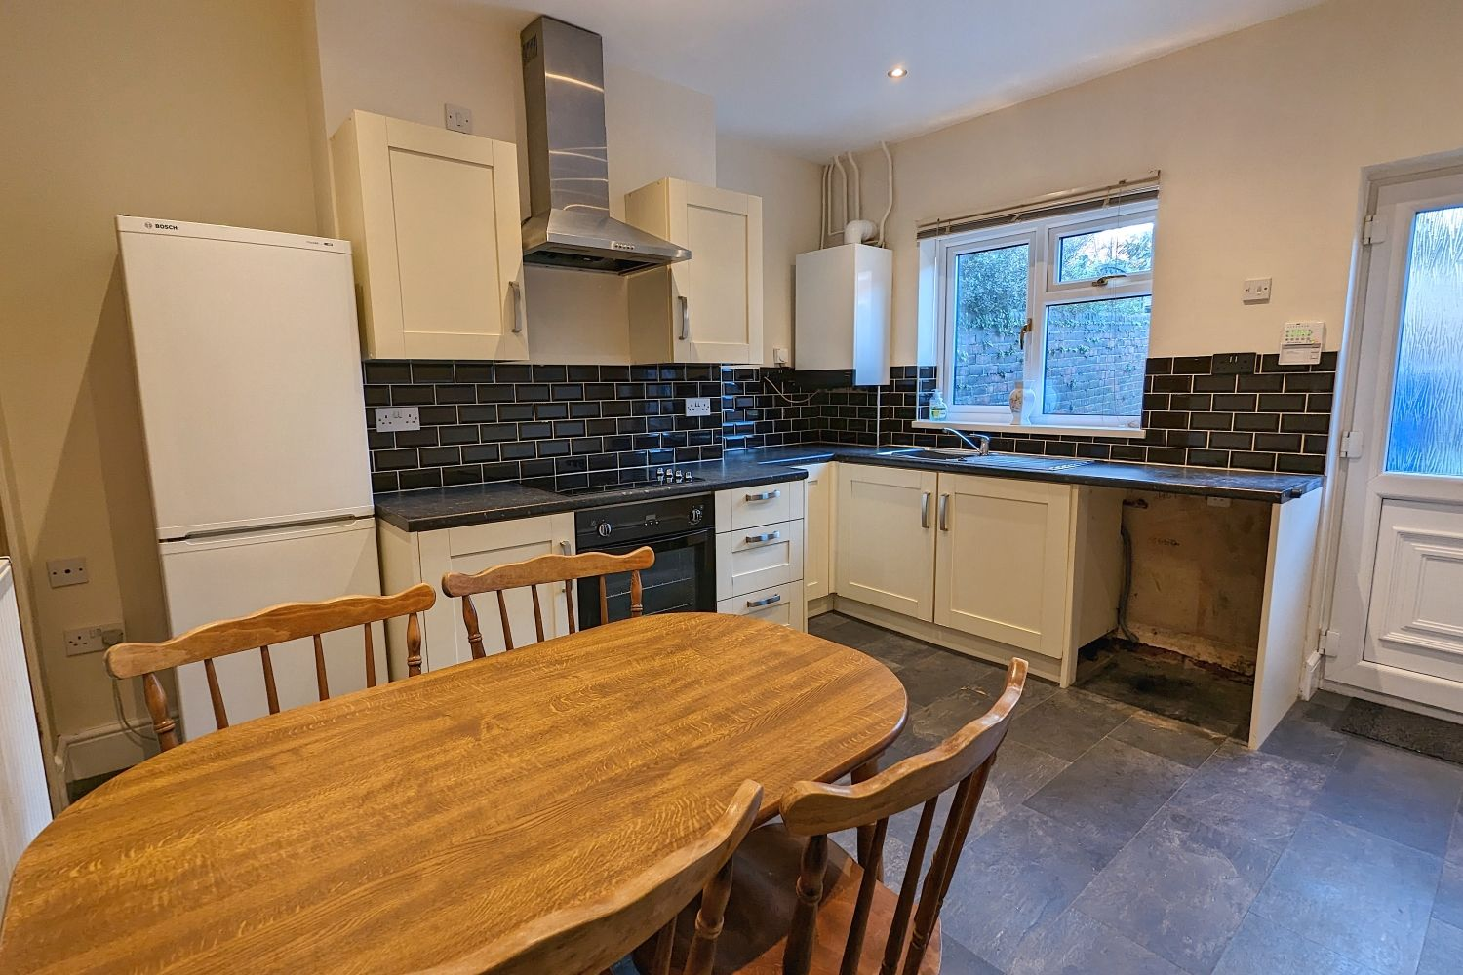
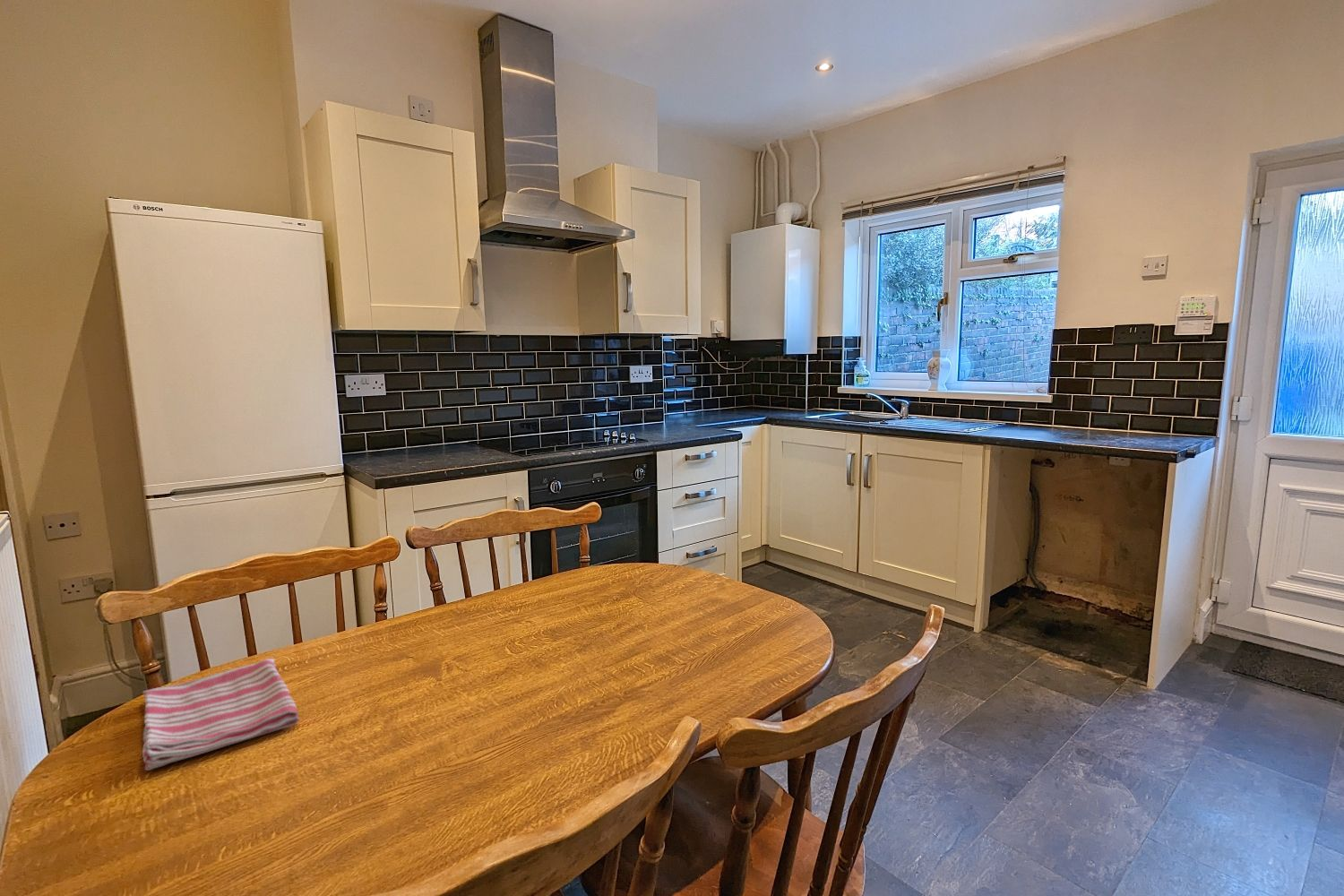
+ dish towel (218, 702)
